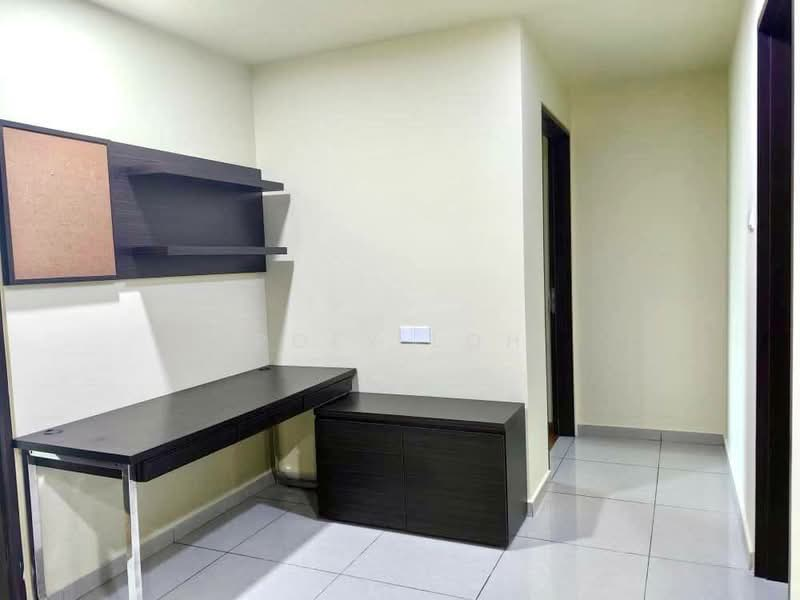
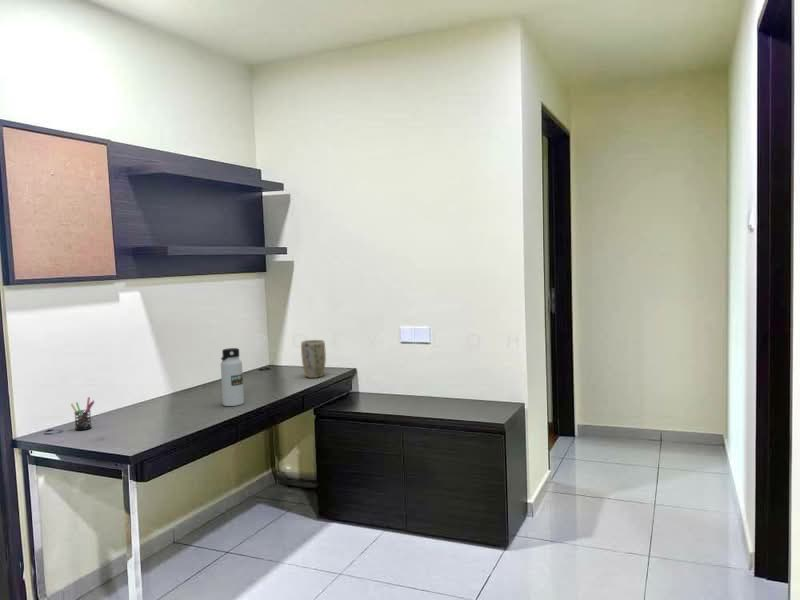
+ plant pot (313, 358)
+ water bottle (232, 376)
+ pen holder (82, 413)
